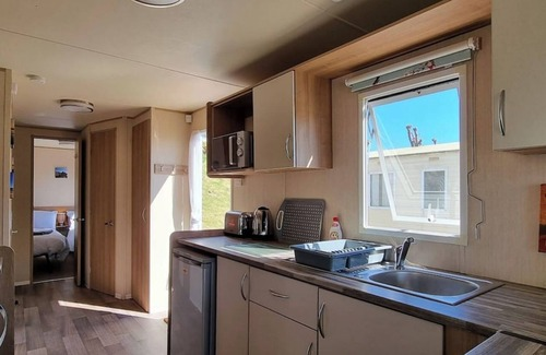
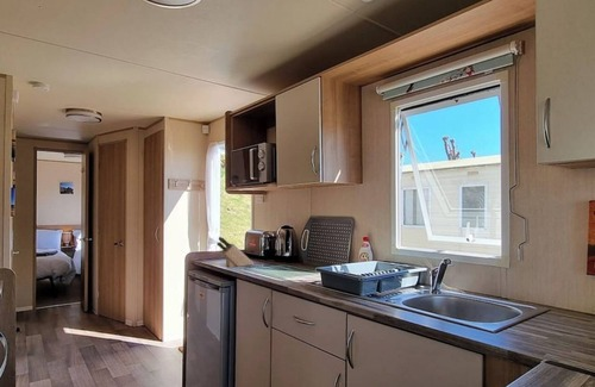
+ knife block (234, 250)
